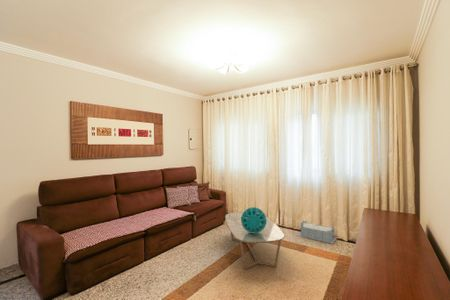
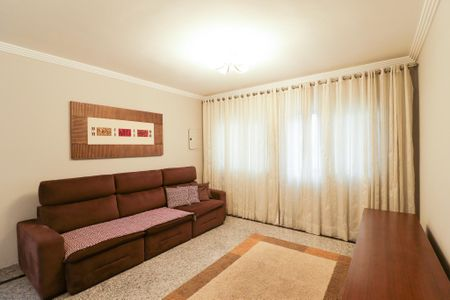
- decorative sphere (253, 220)
- storage bin (314, 231)
- coffee table (251, 237)
